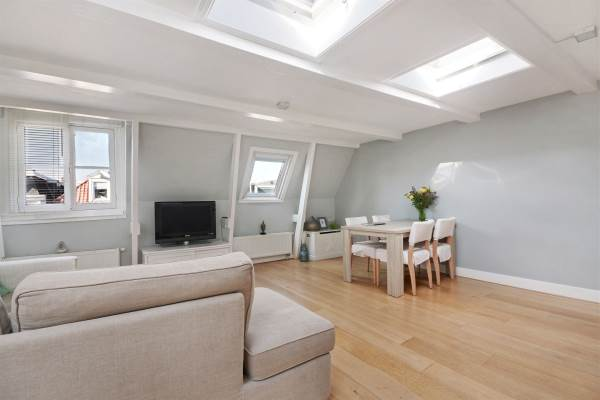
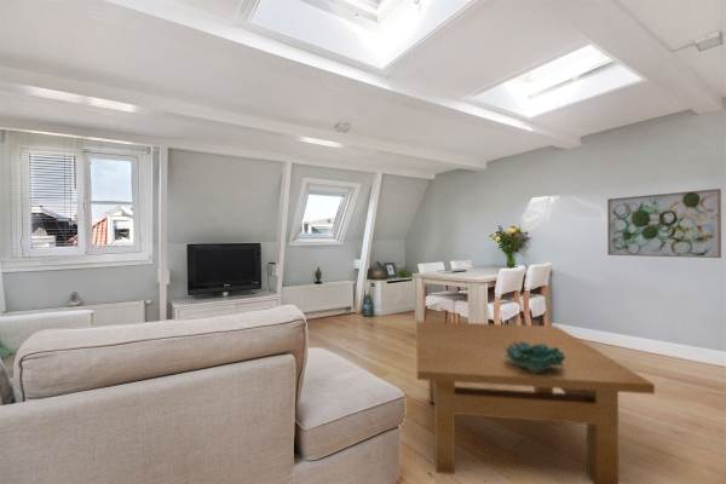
+ table (501, 390)
+ wall art (658, 225)
+ decorative bowl (532, 355)
